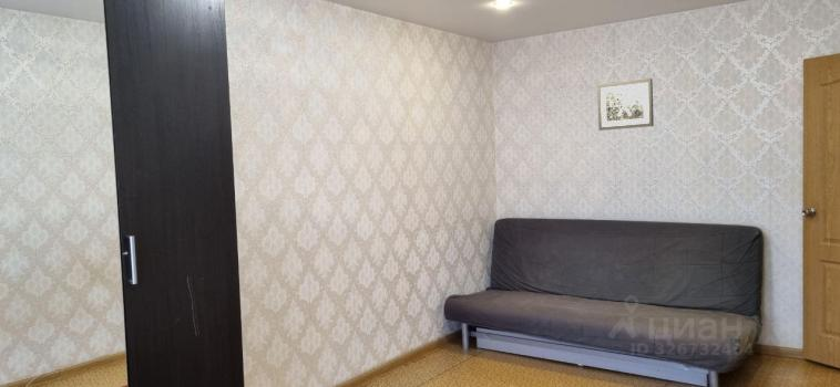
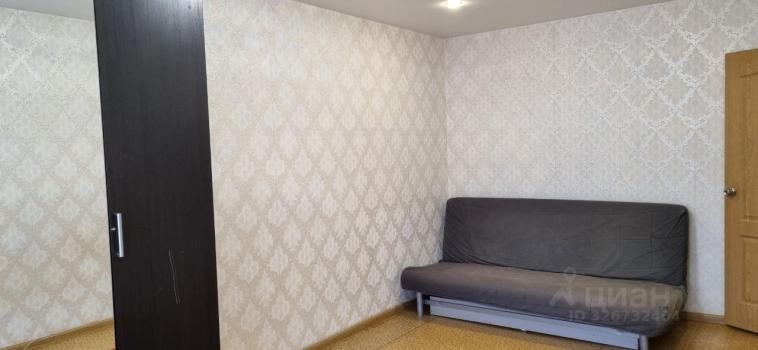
- wall art (624, 105)
